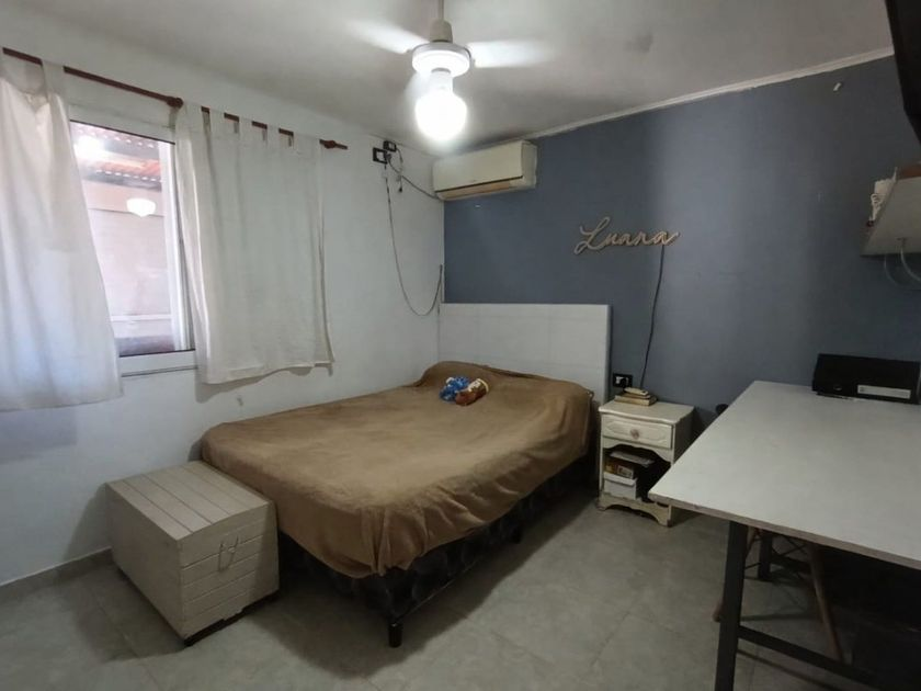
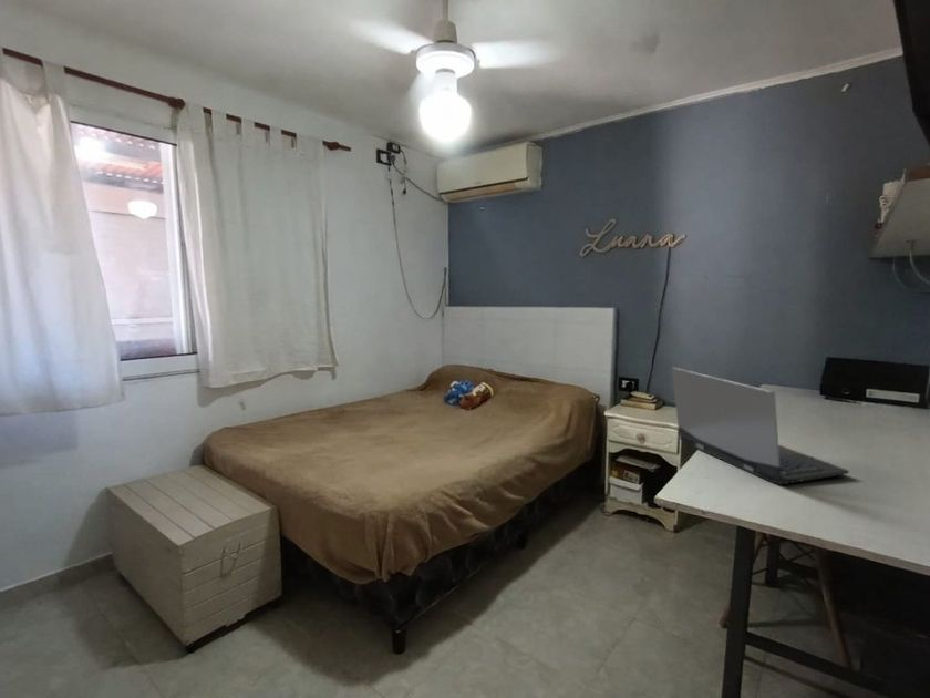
+ laptop computer (752, 417)
